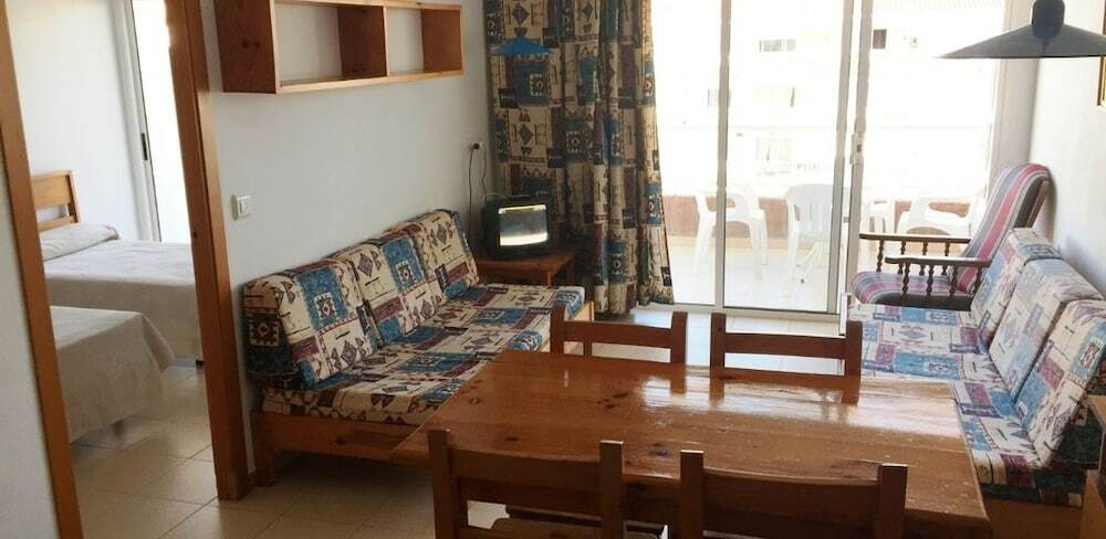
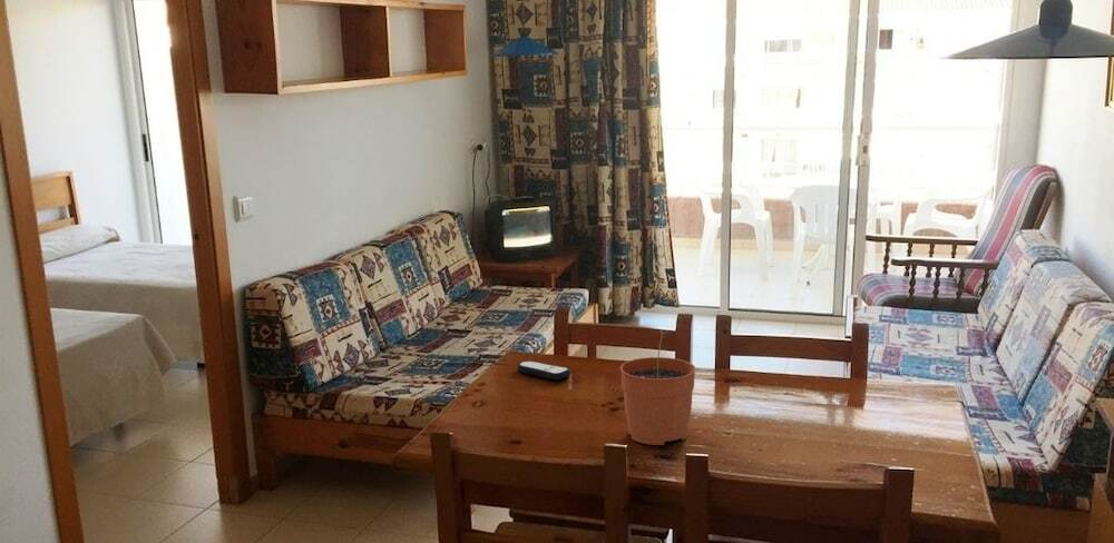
+ plant pot (657, 384)
+ remote control (543, 369)
